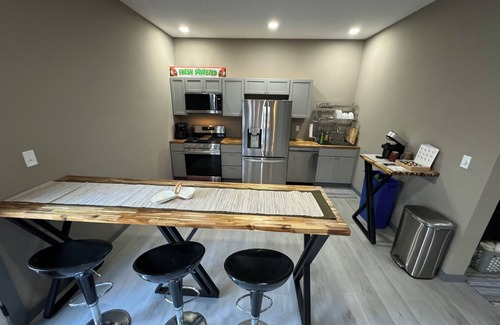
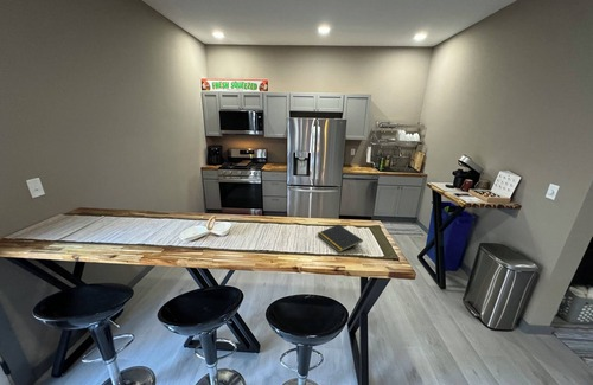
+ notepad (338, 237)
